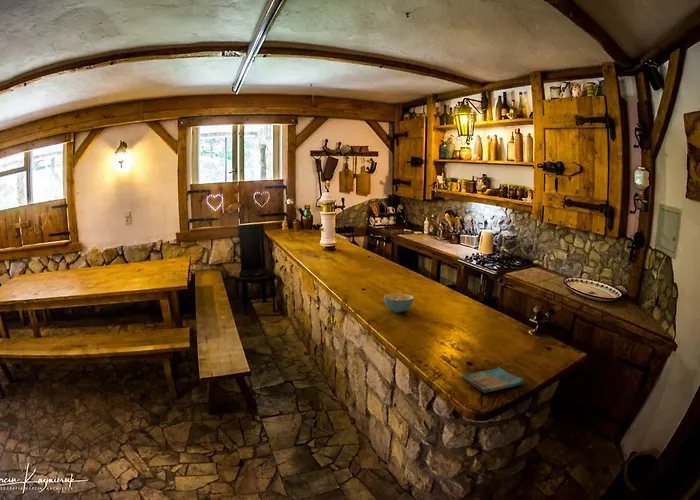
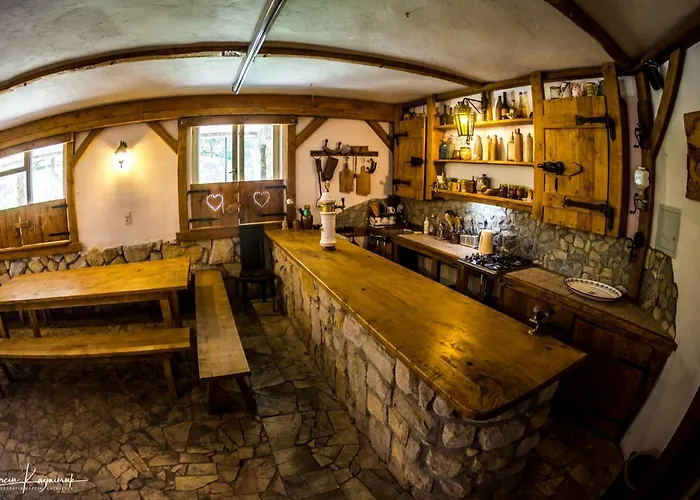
- cereal bowl (398, 304)
- dish towel (492, 379)
